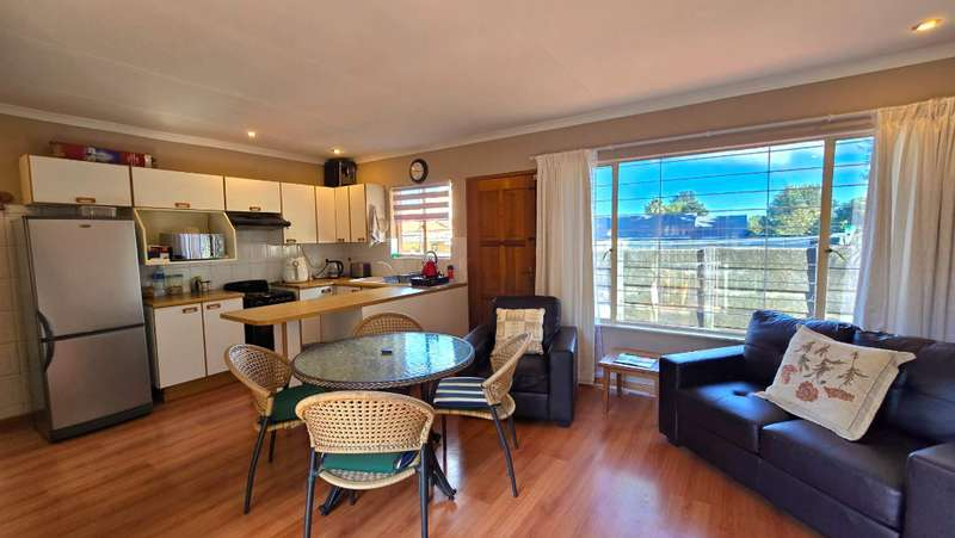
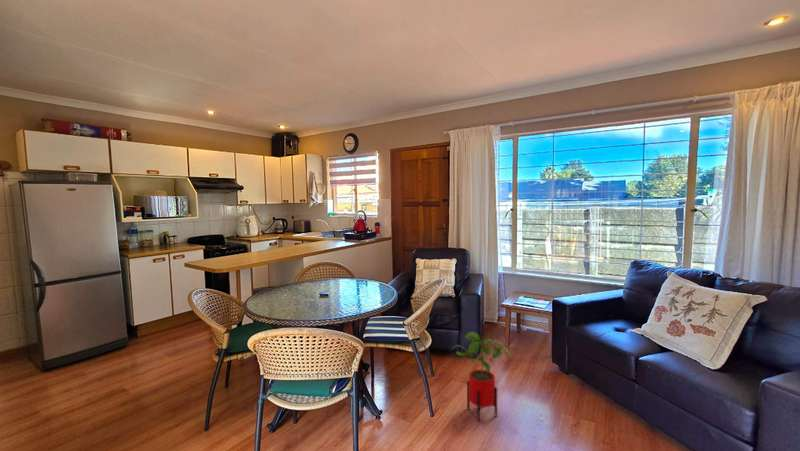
+ house plant (479, 371)
